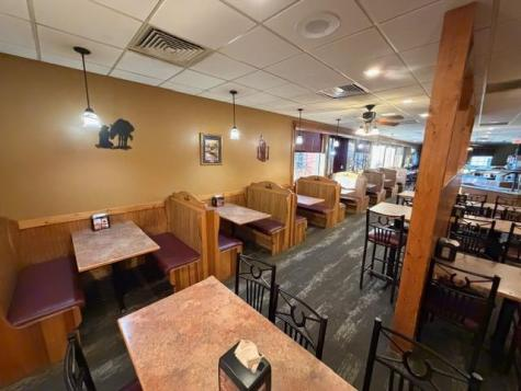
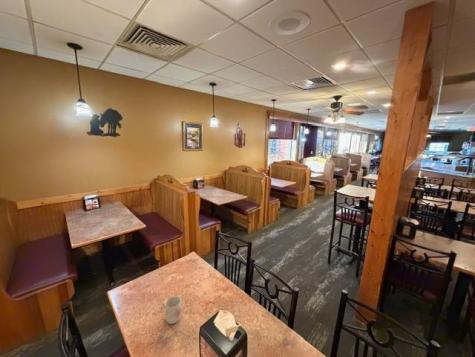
+ mug (175, 307)
